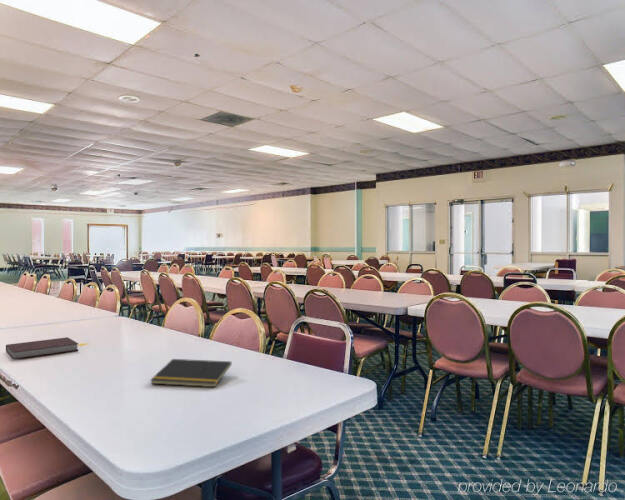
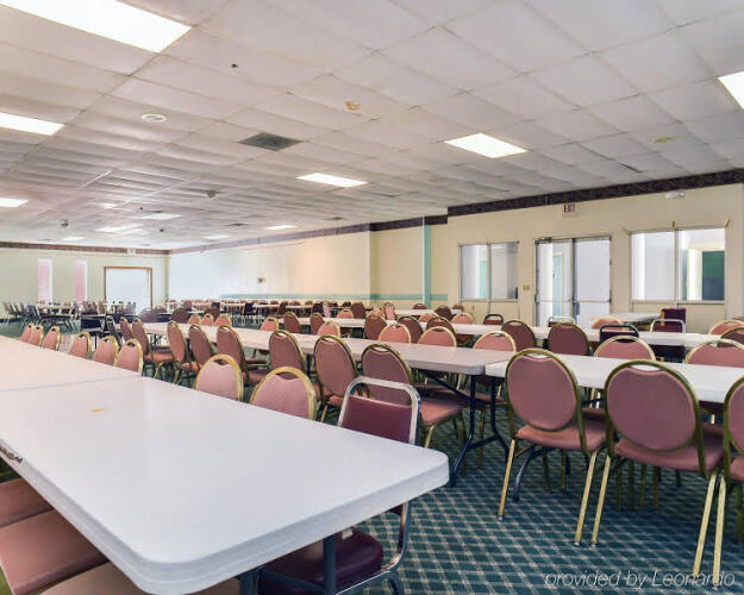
- notepad (192, 372)
- notebook (42, 347)
